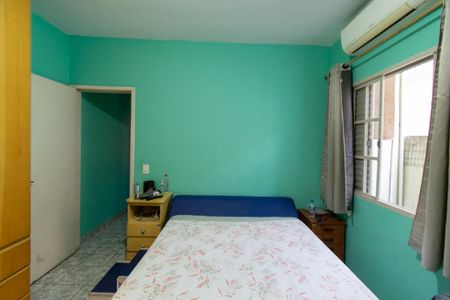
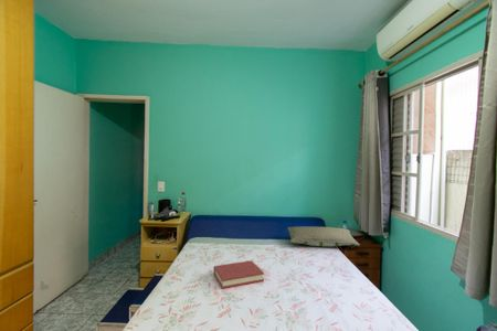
+ hardback book (237, 273)
+ pillow (320, 235)
